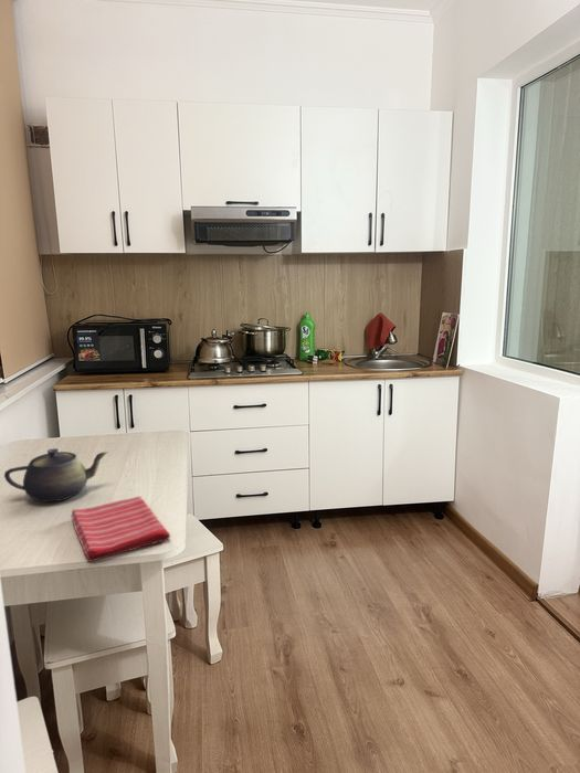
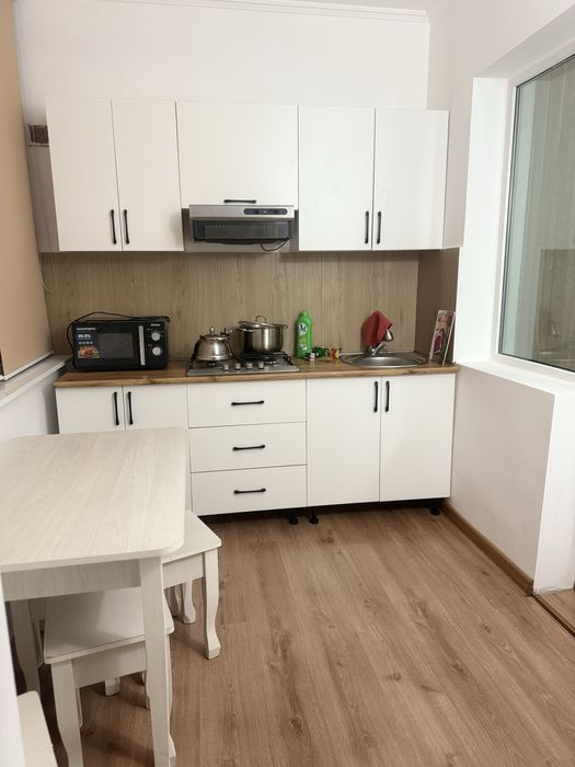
- dish towel (117, 523)
- teapot (59, 472)
